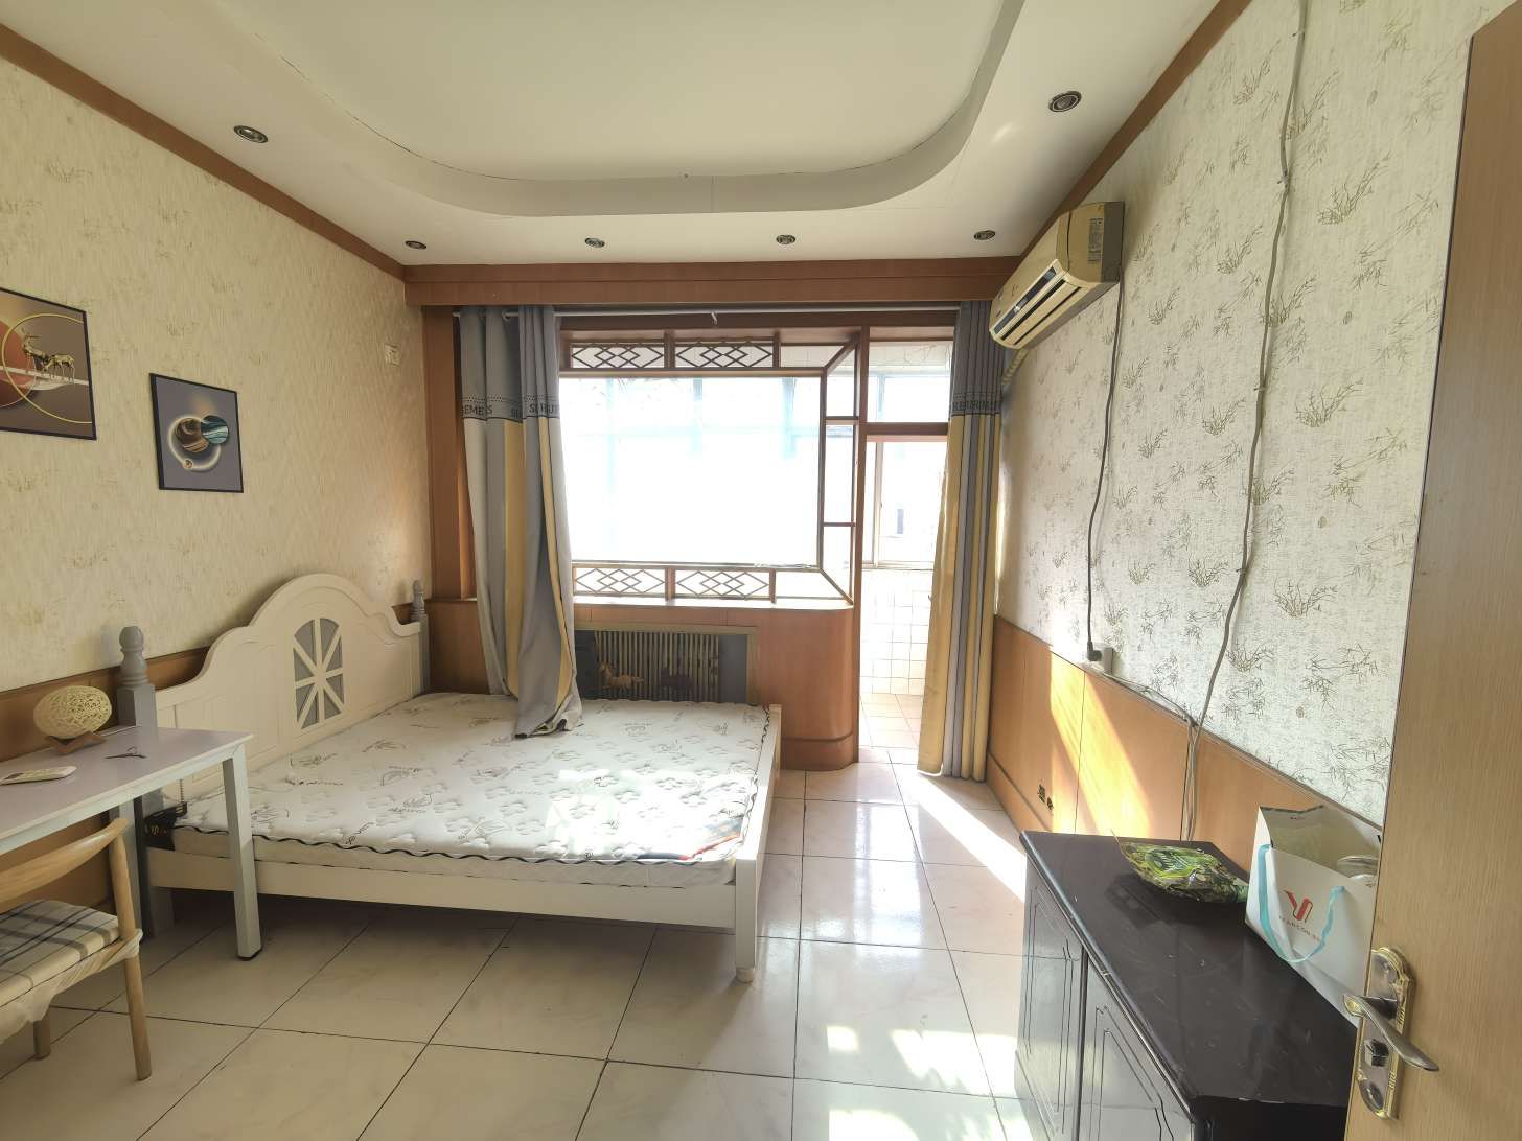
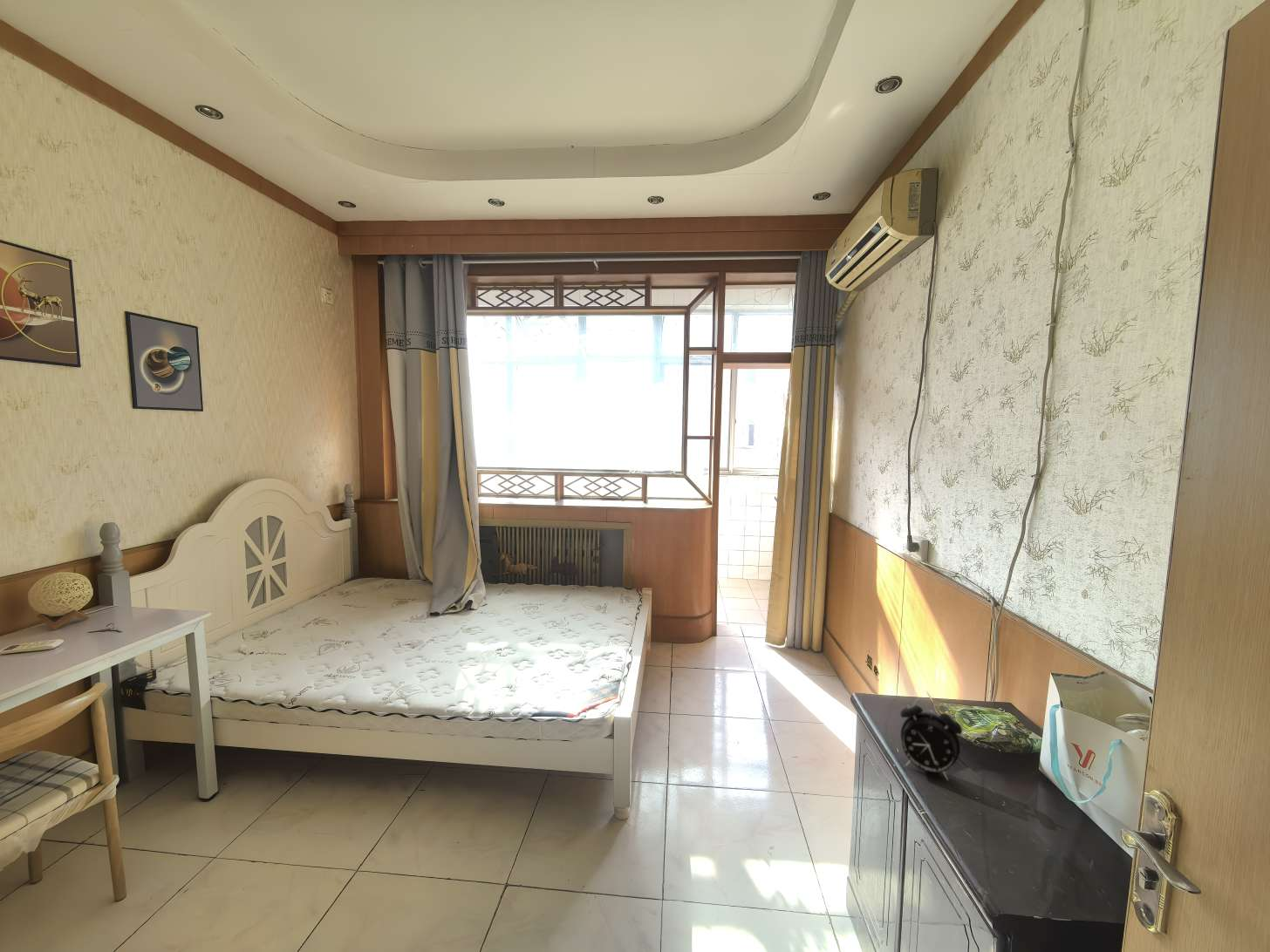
+ alarm clock (929, 736)
